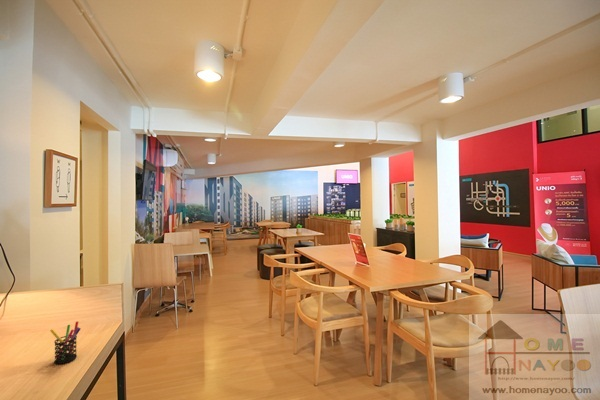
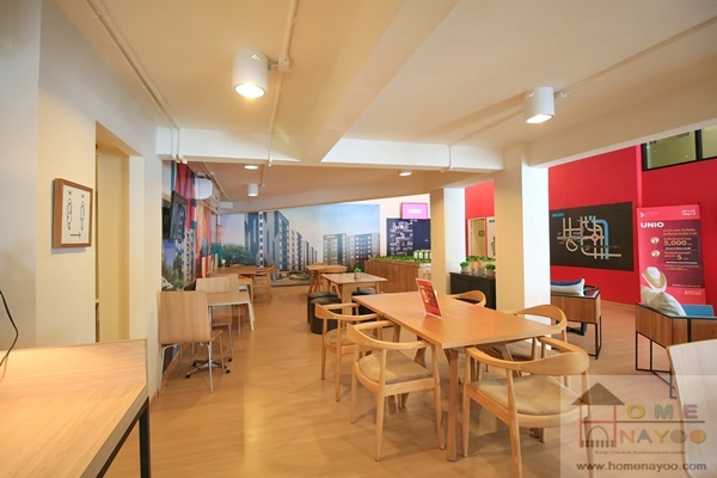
- pen holder (67, 340)
